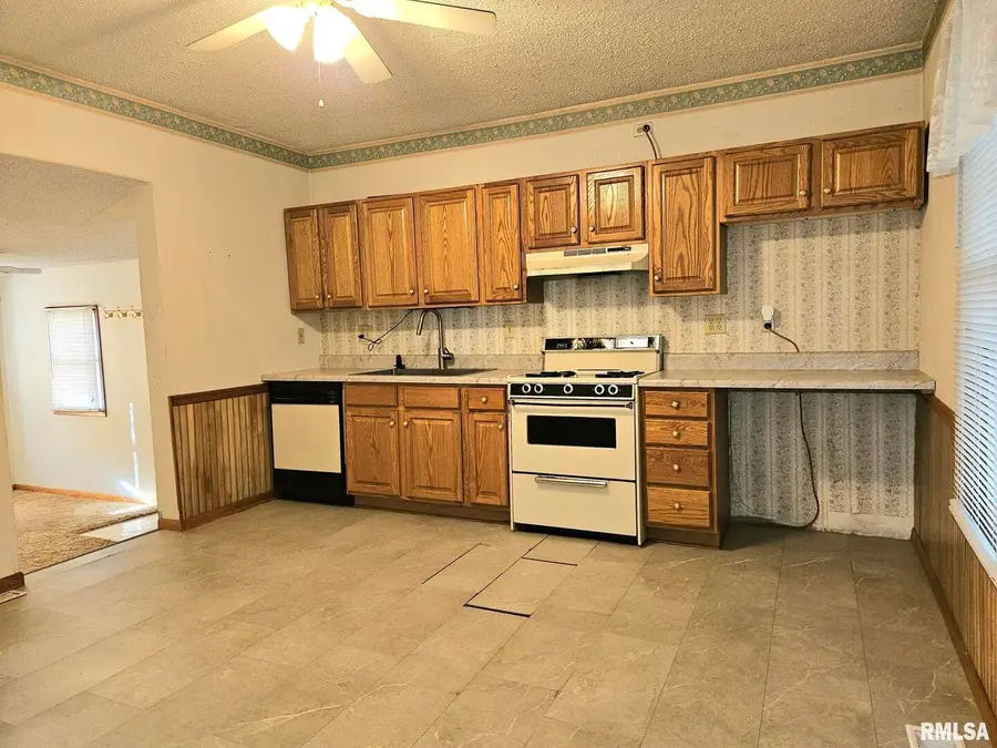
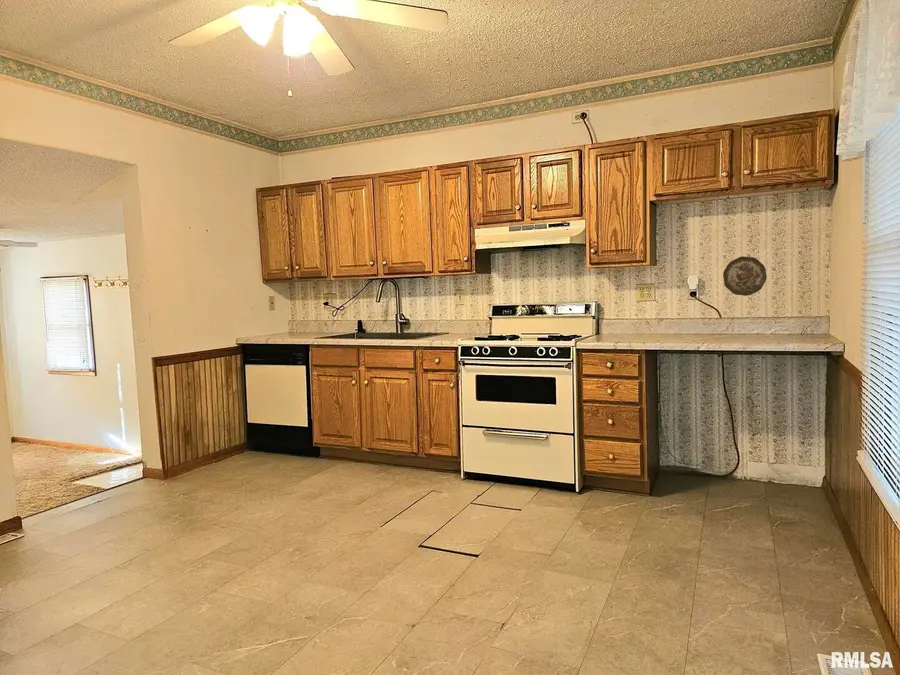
+ decorative plate (744, 276)
